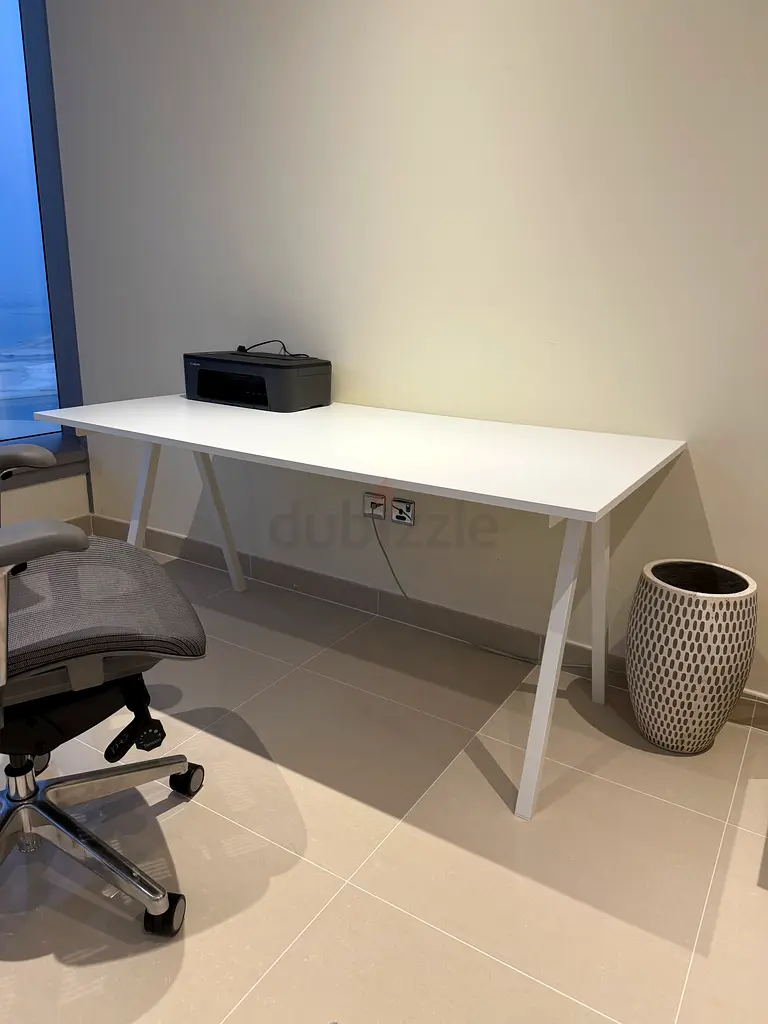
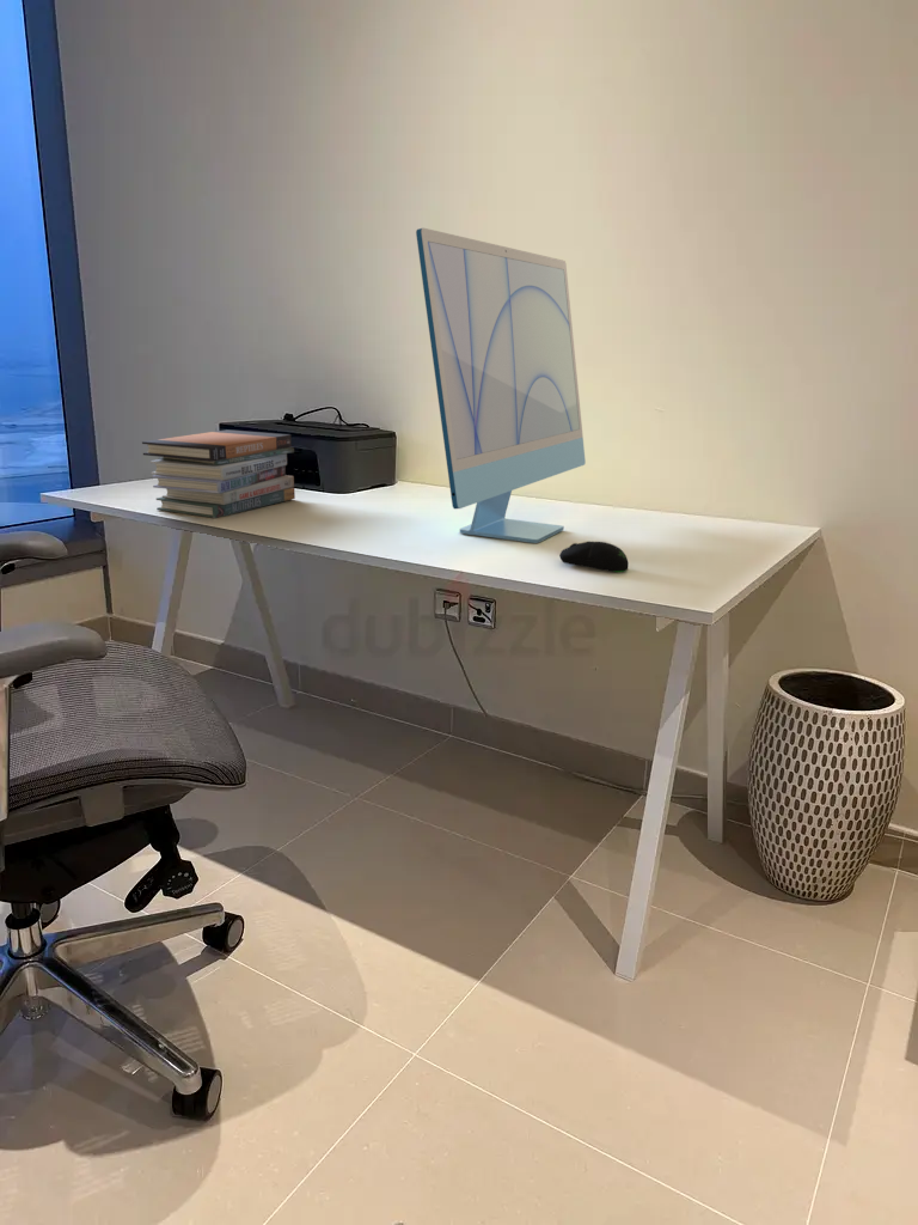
+ computer mouse (594, 553)
+ computer monitor (518, 395)
+ book stack (222, 471)
